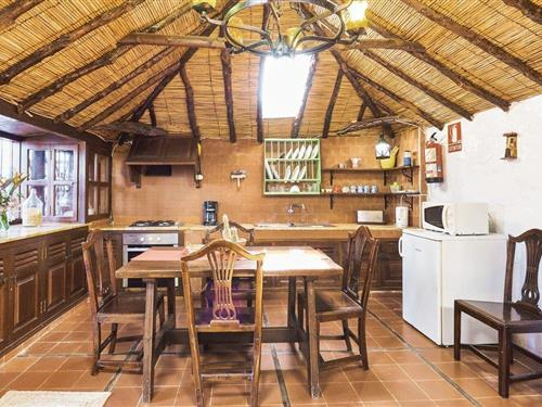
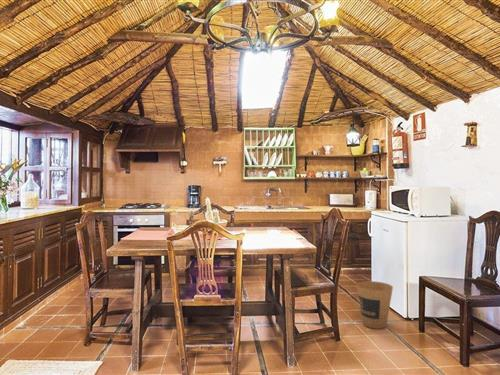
+ trash can (374, 305)
